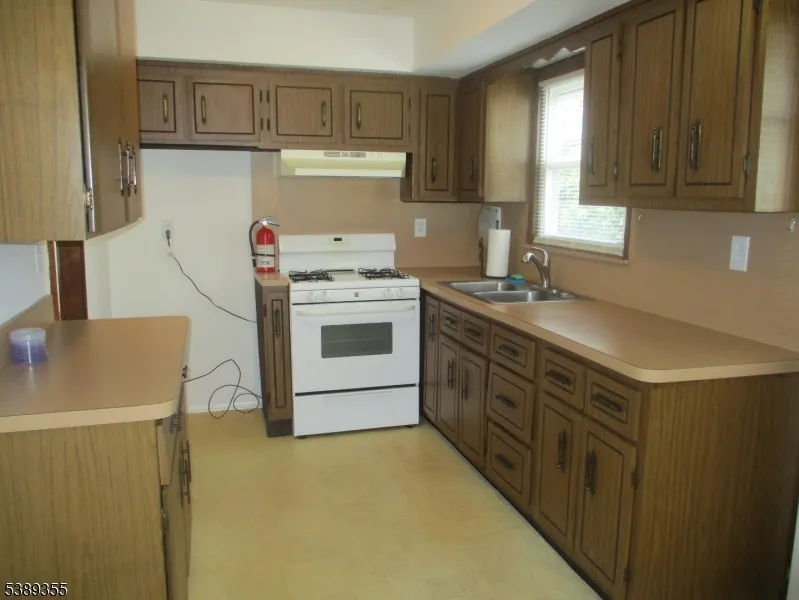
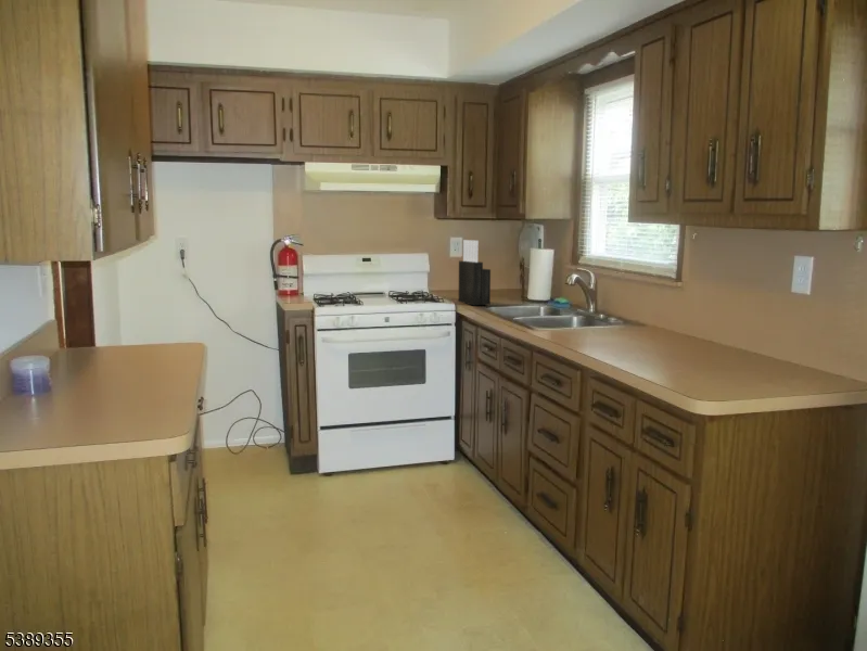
+ knife block (475, 271)
